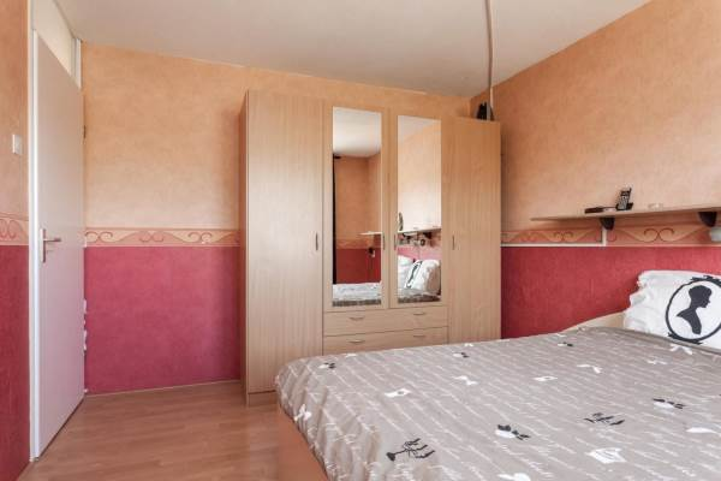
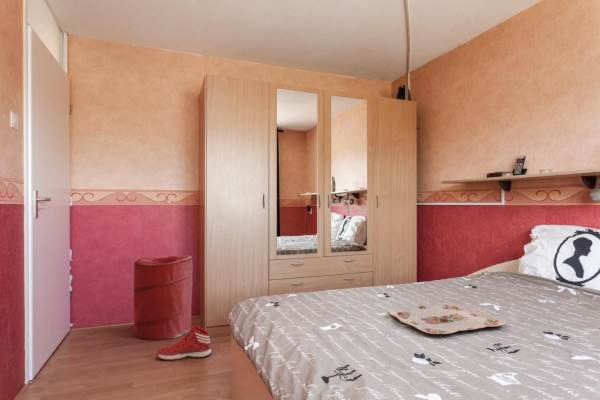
+ sneaker (184, 341)
+ serving tray (444, 317)
+ laundry hamper (164, 292)
